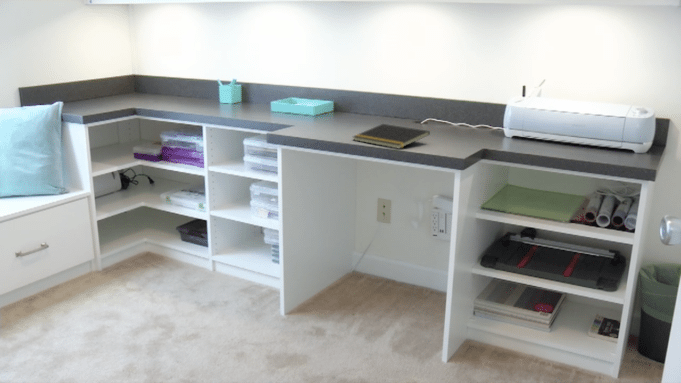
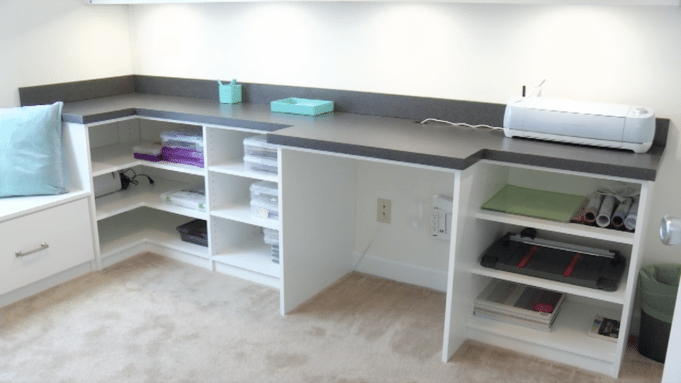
- notepad (390, 135)
